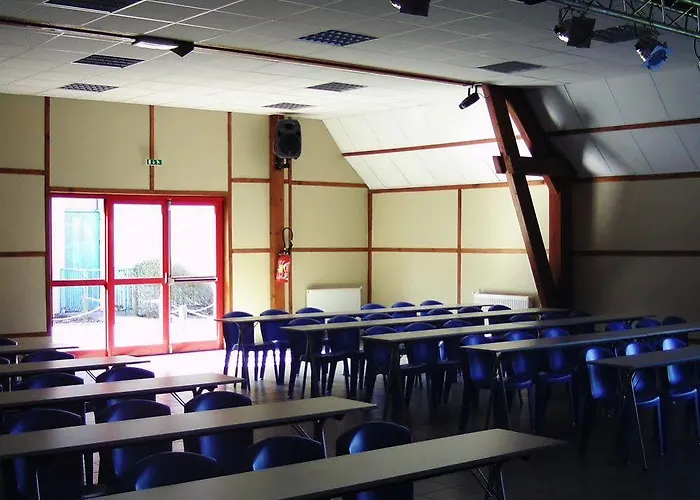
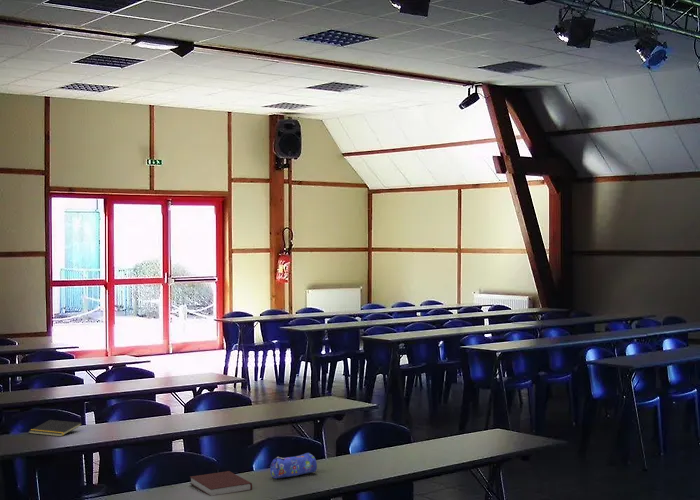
+ notepad (55, 427)
+ pencil case (293, 465)
+ notebook (220, 483)
